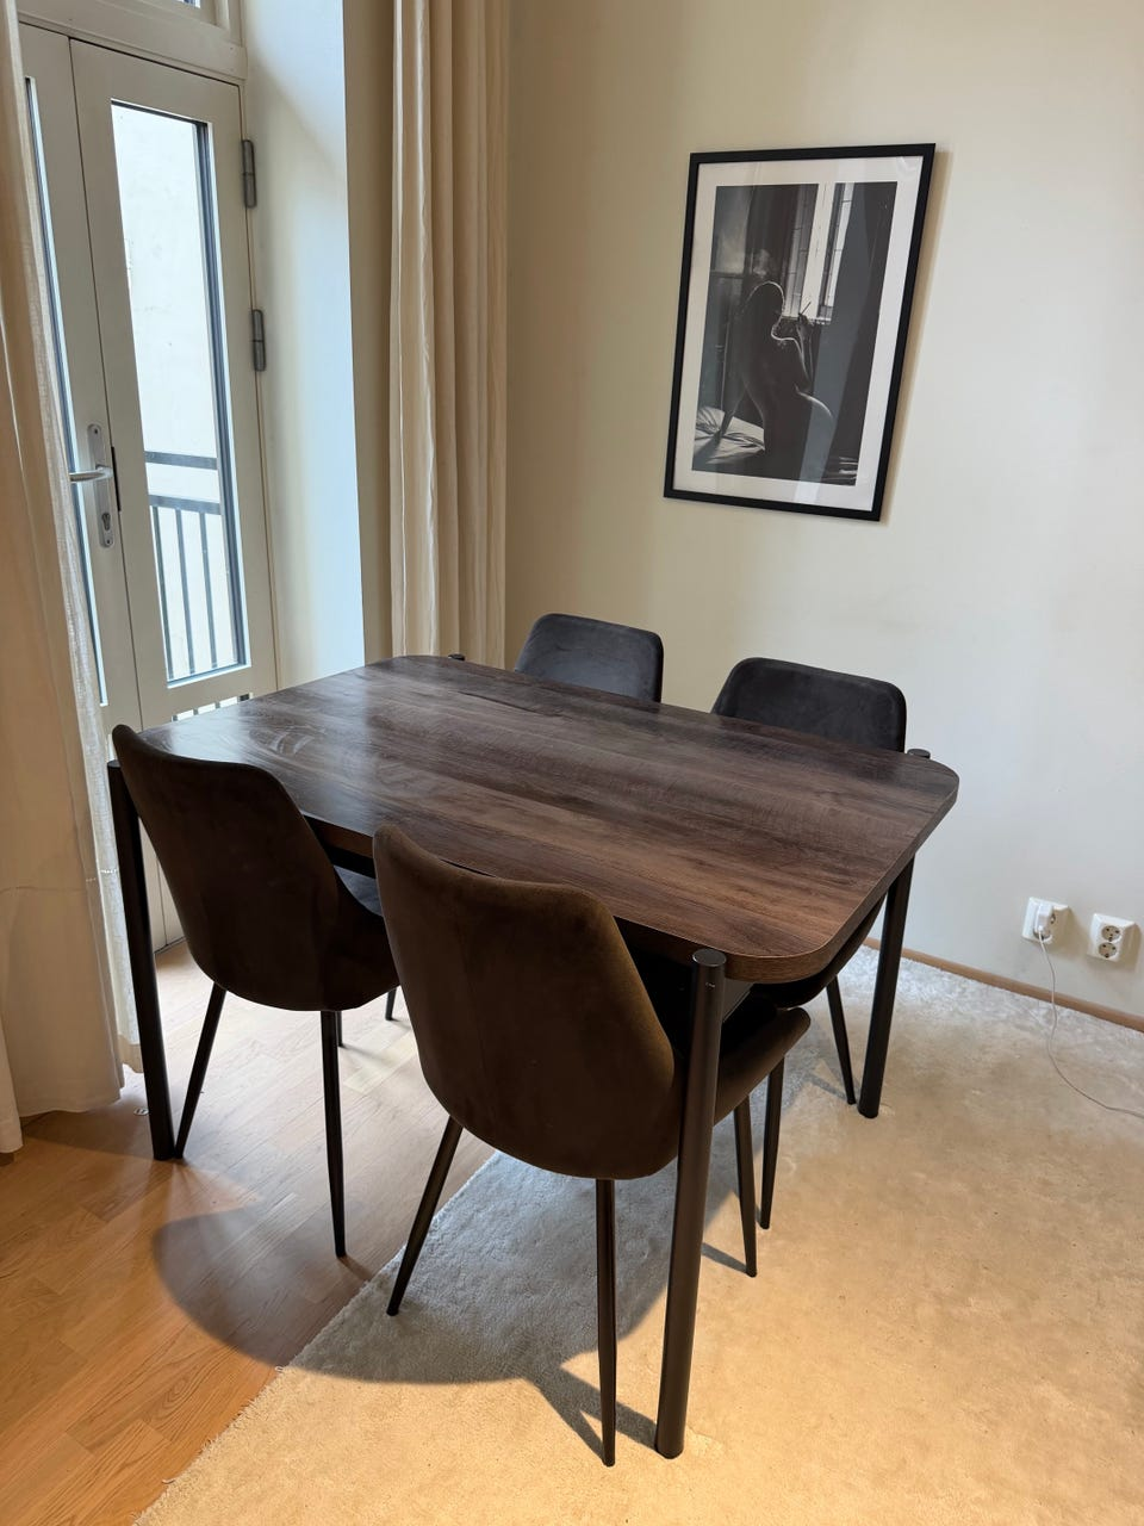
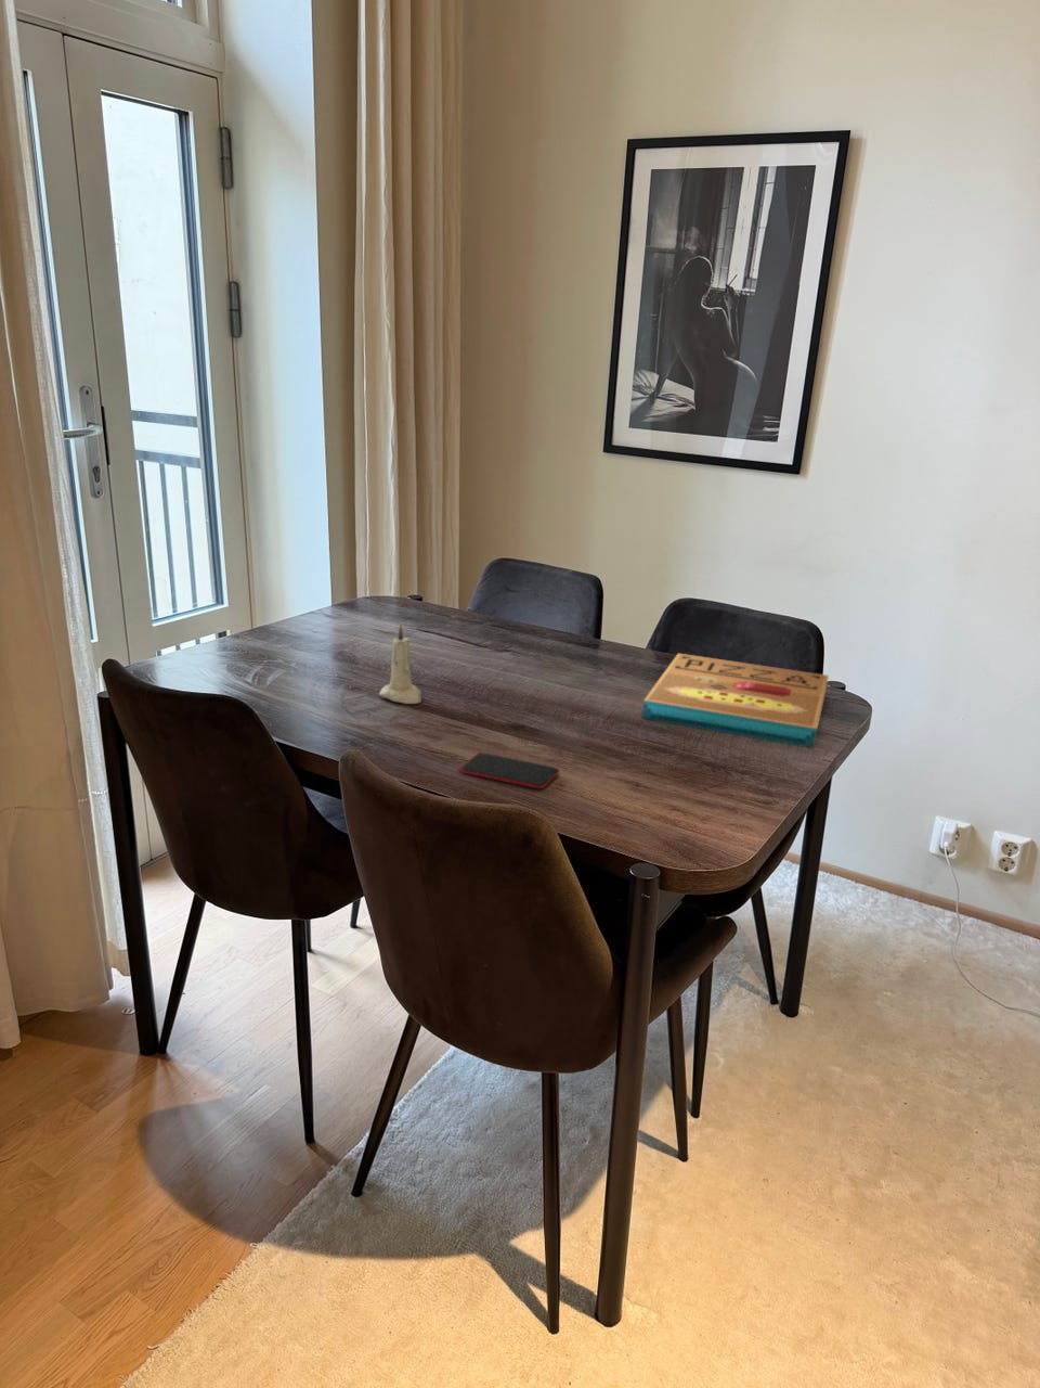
+ pizza box (738, 696)
+ candle (402, 660)
+ smartphone (509, 769)
